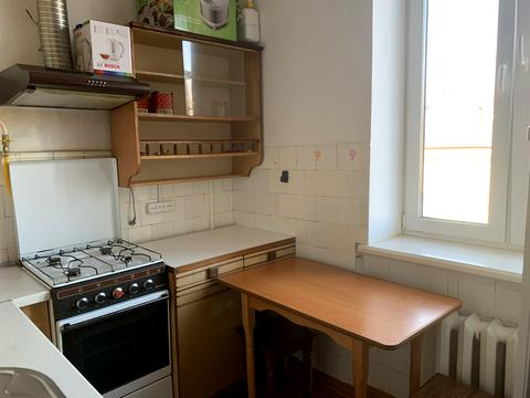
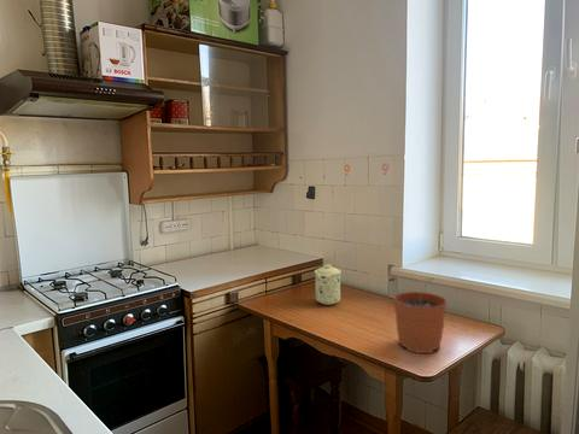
+ mug (328, 283)
+ plant pot (419, 310)
